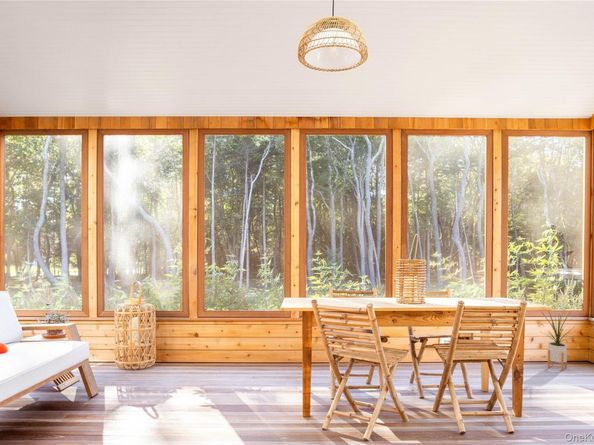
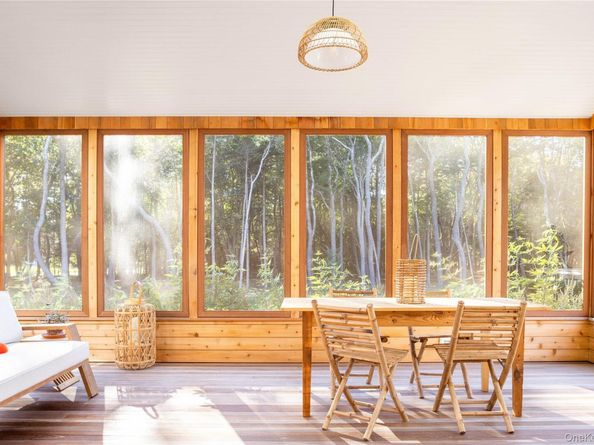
- house plant (557, 336)
